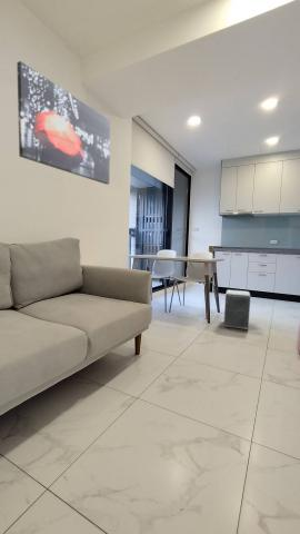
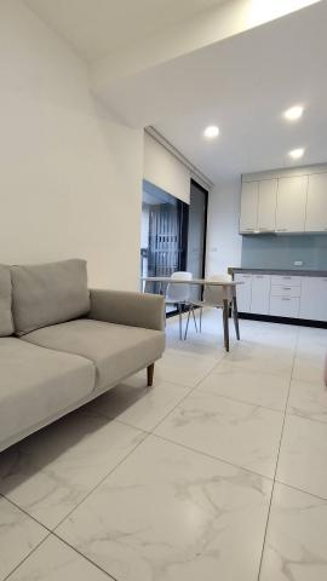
- wall art (72, 135)
- speaker (237, 308)
